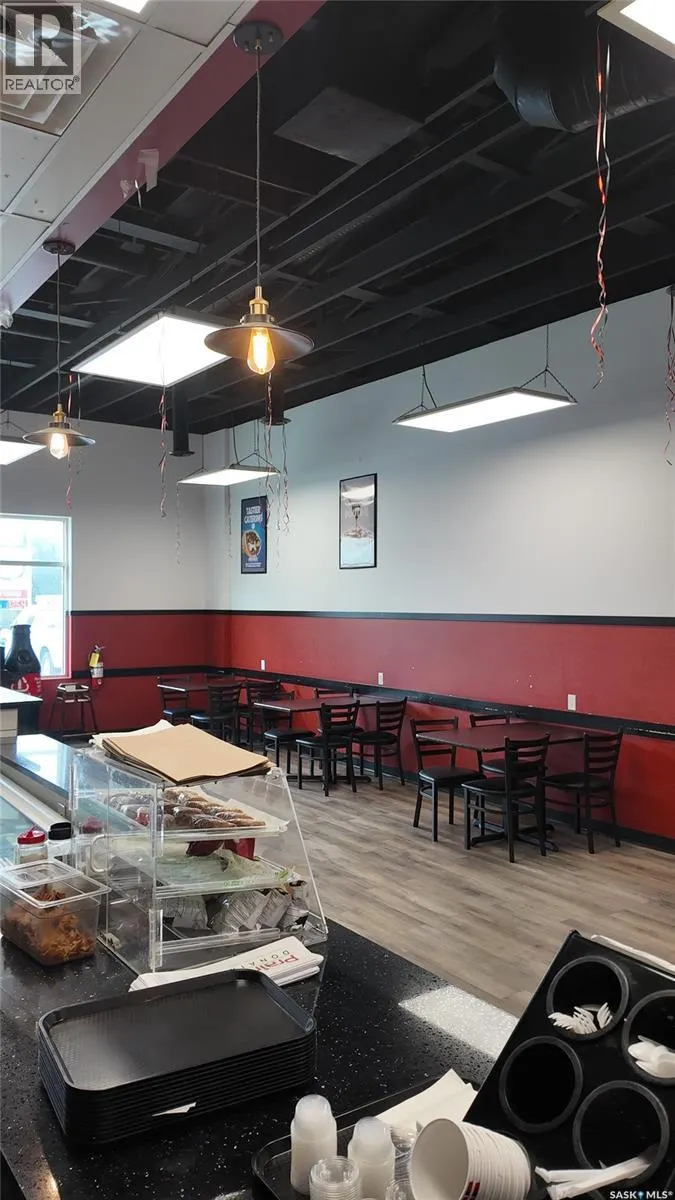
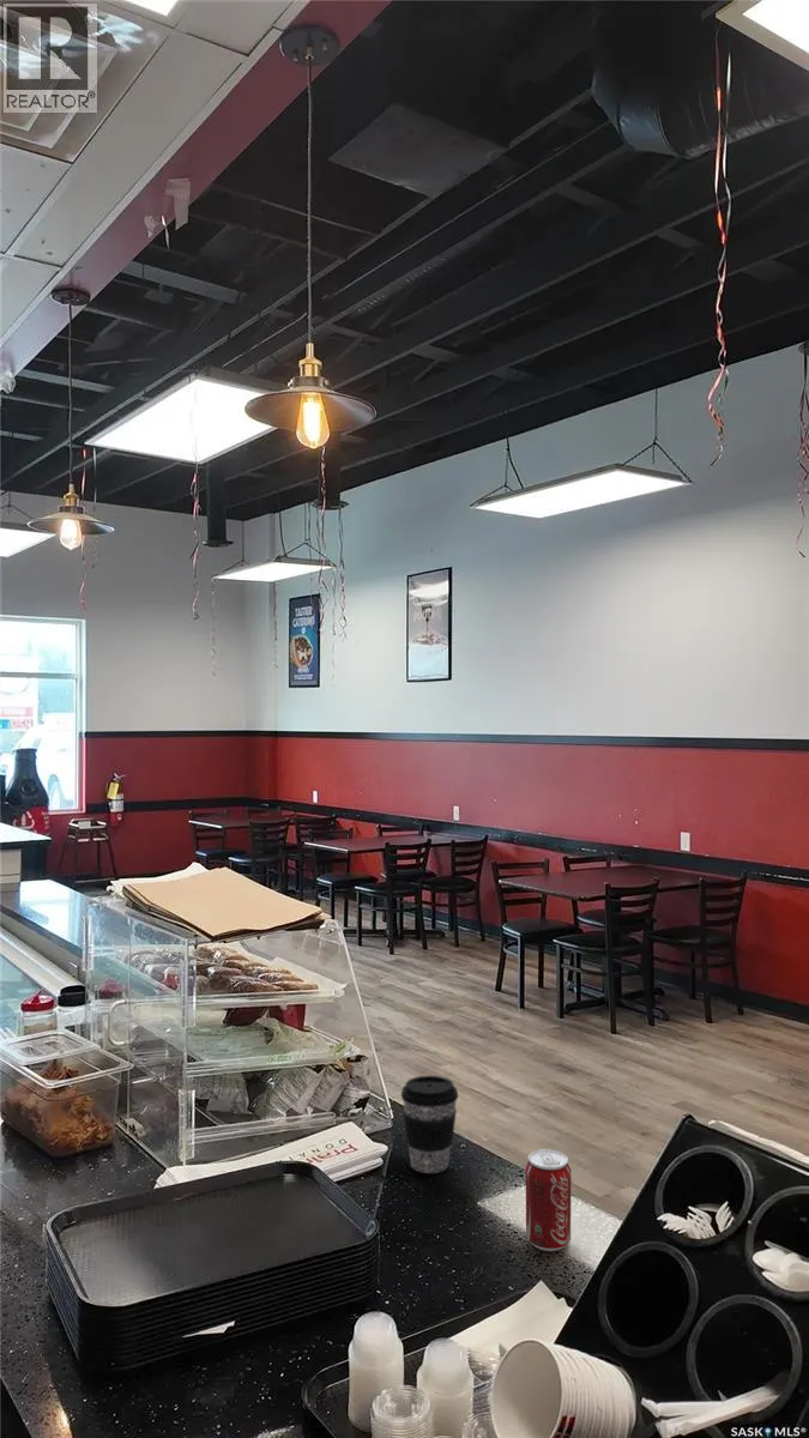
+ beverage can (548, 1198)
+ coffee cup (429, 1124)
